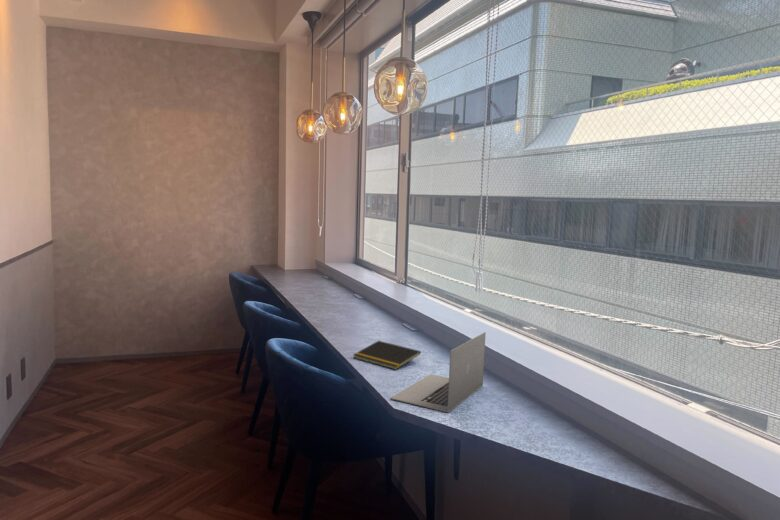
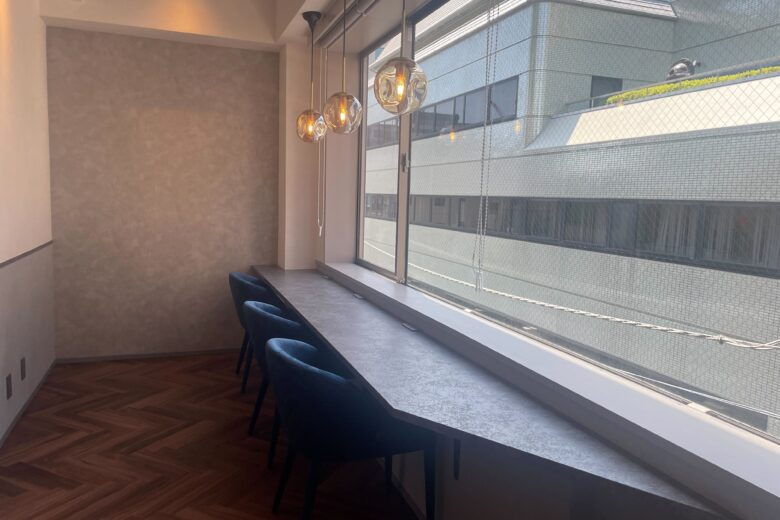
- notepad (386, 354)
- laptop (449, 368)
